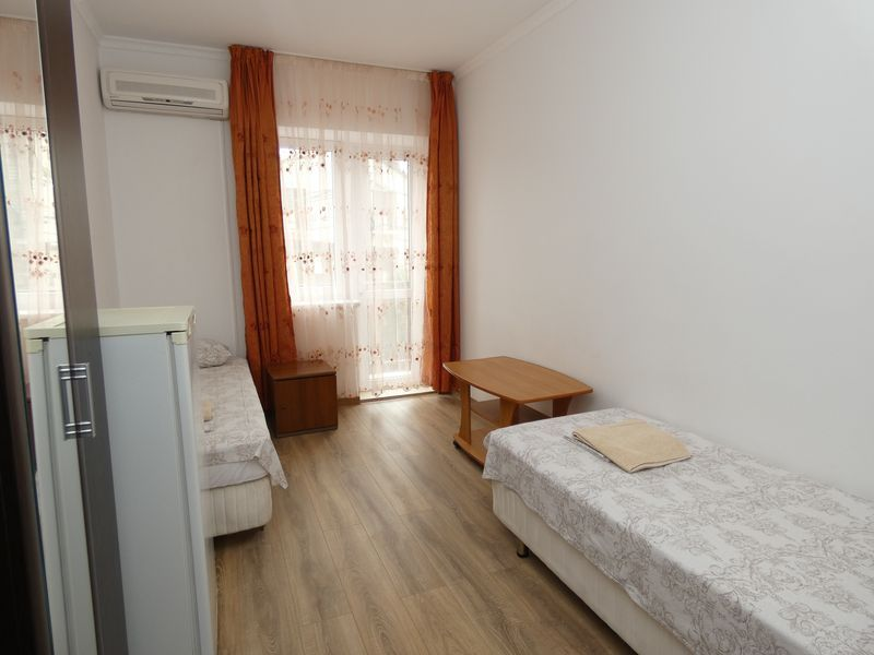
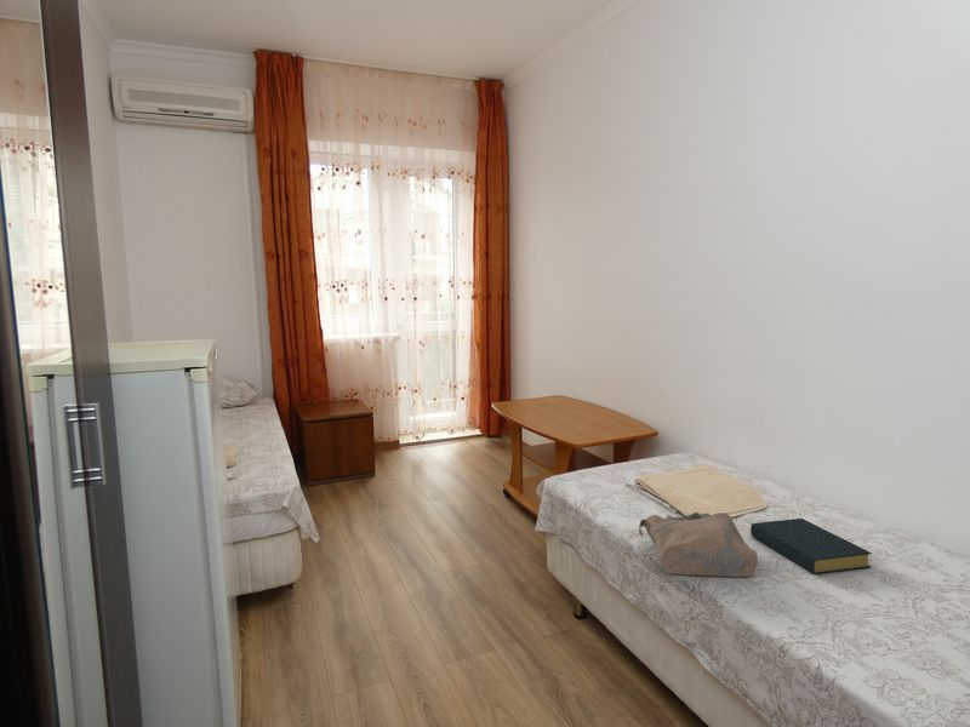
+ hardback book (806, 543)
+ tote bag (687, 534)
